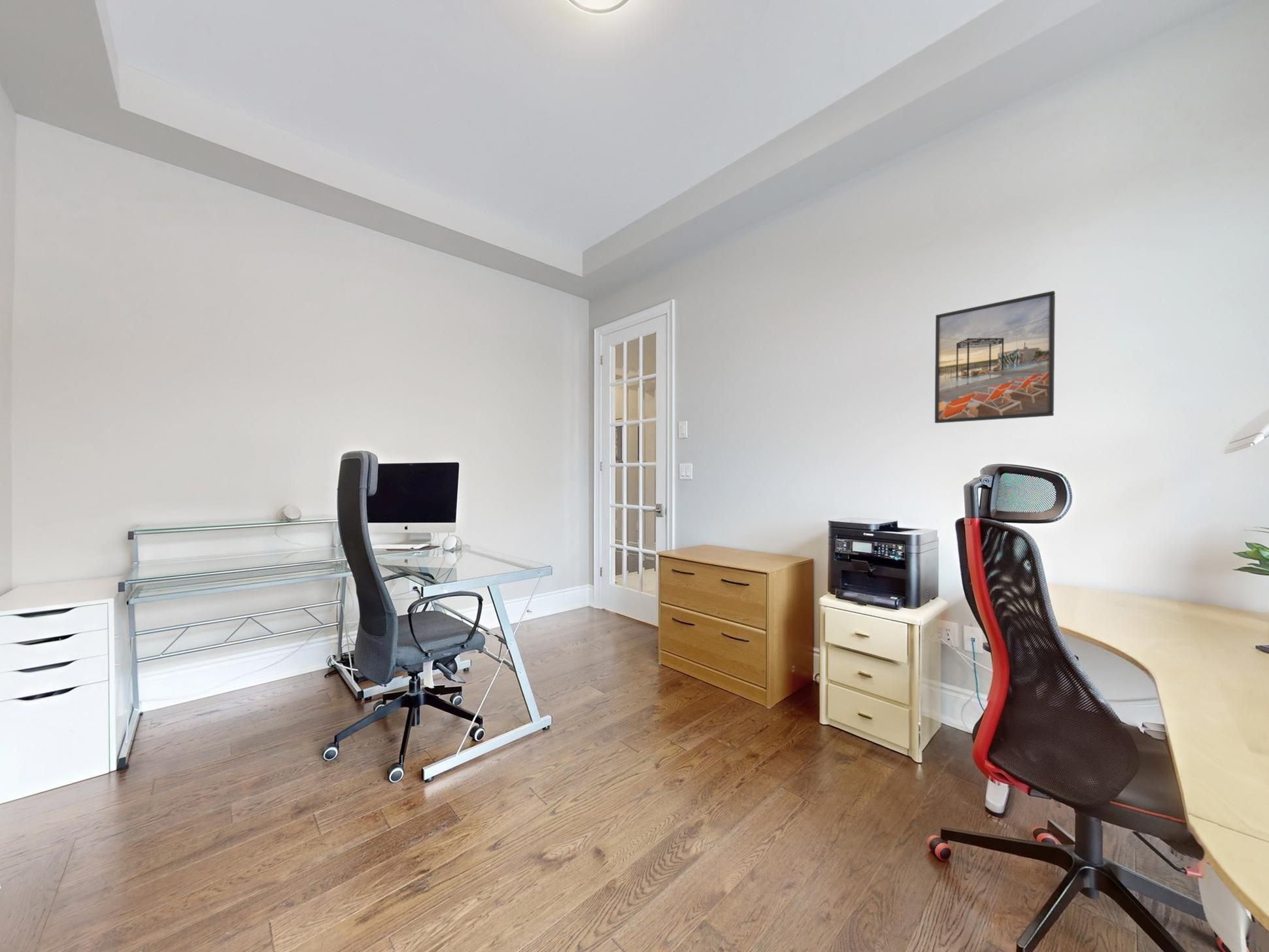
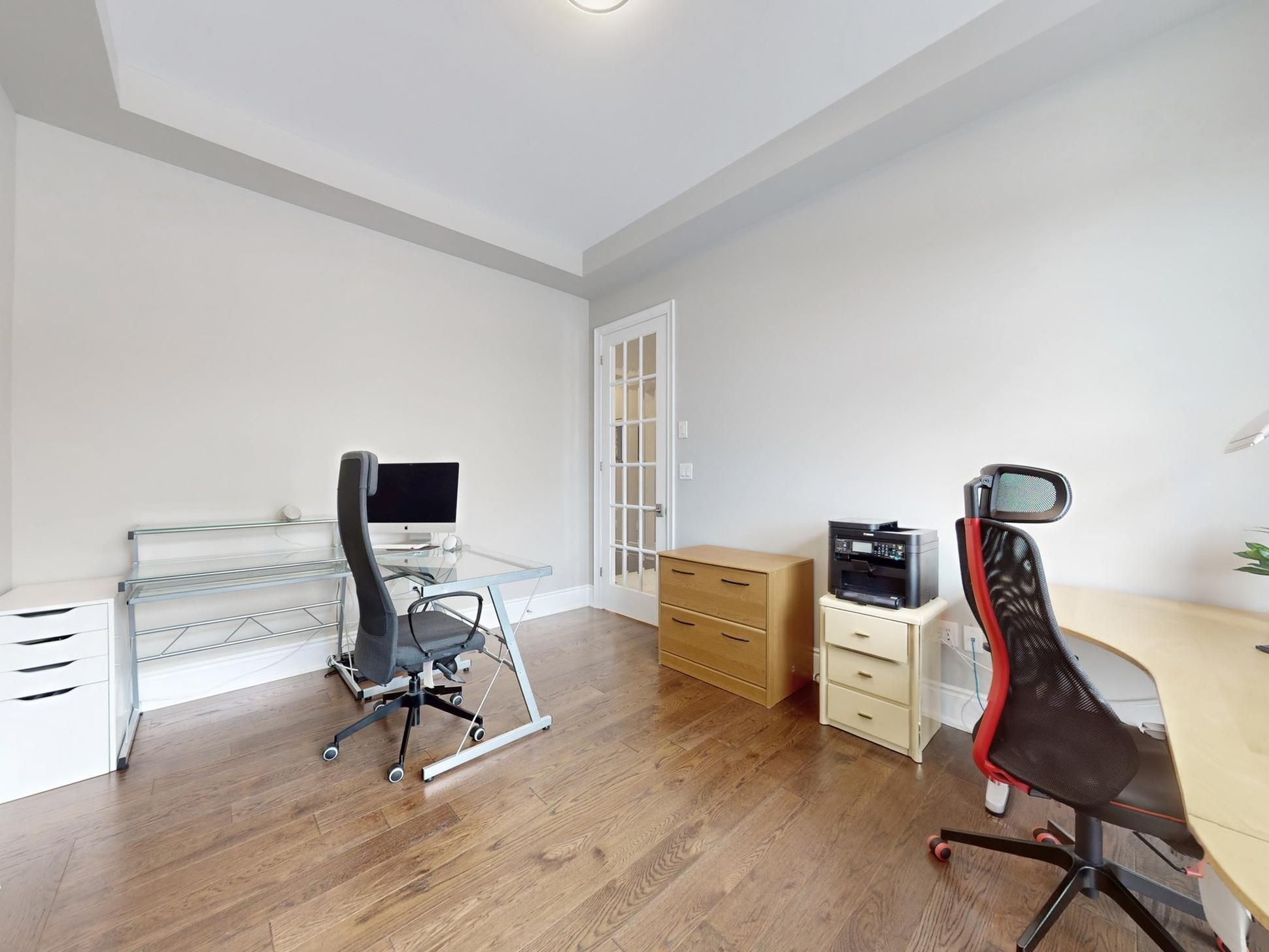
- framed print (990, 362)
